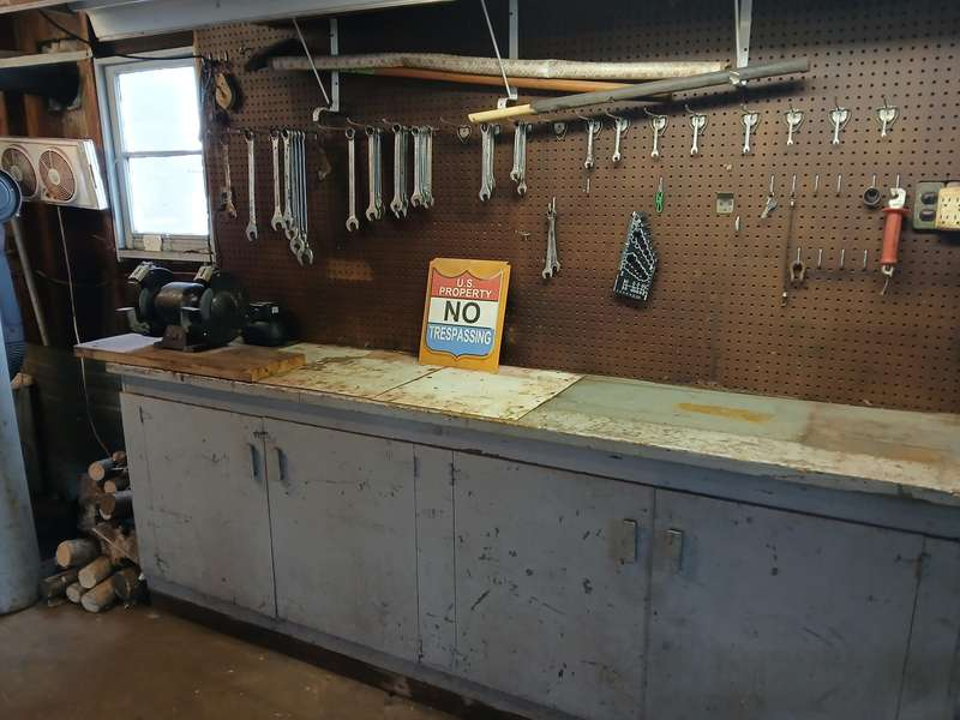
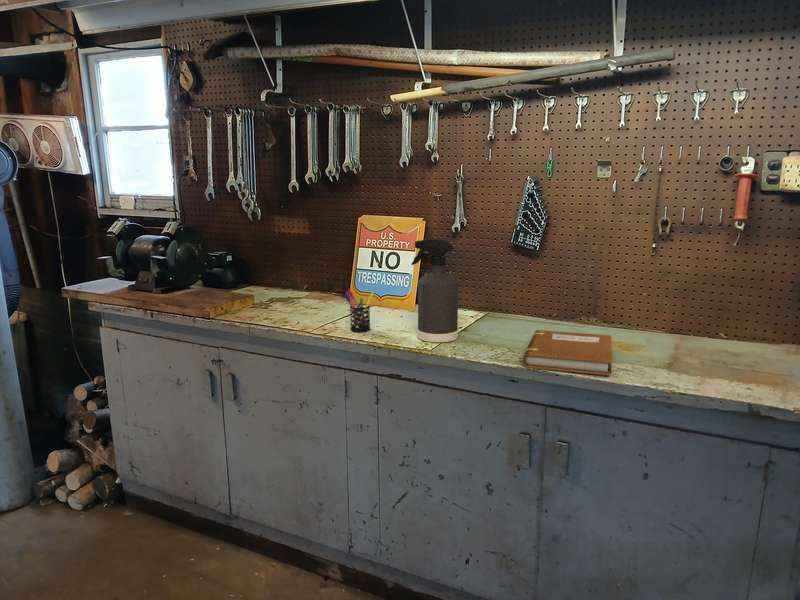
+ pen holder (359, 309)
+ spray bottle (434, 288)
+ notebook (568, 349)
